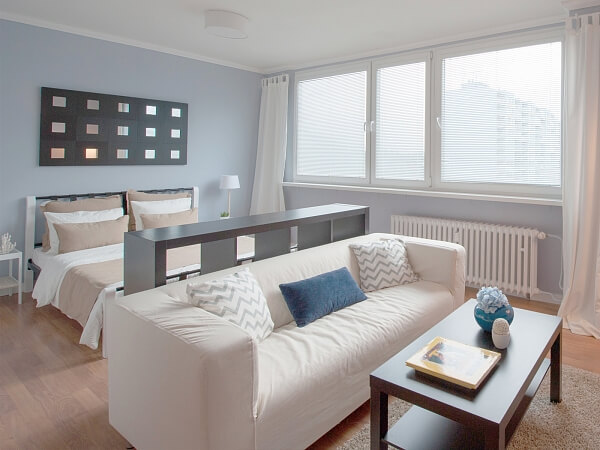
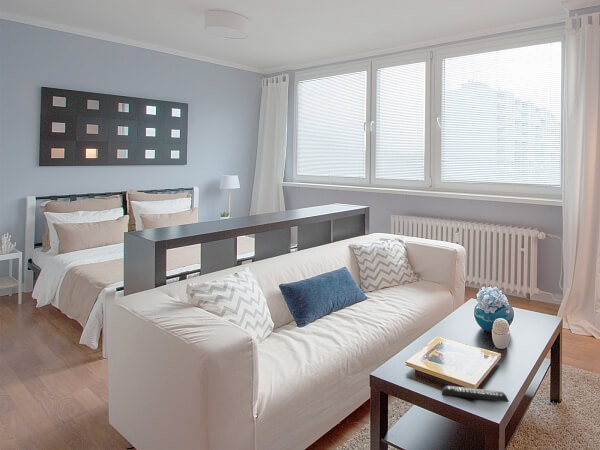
+ remote control (474, 393)
